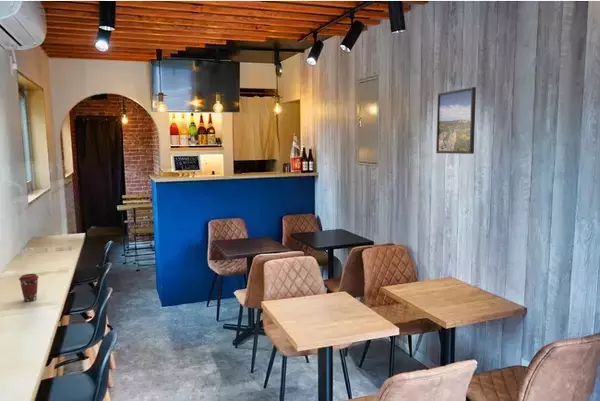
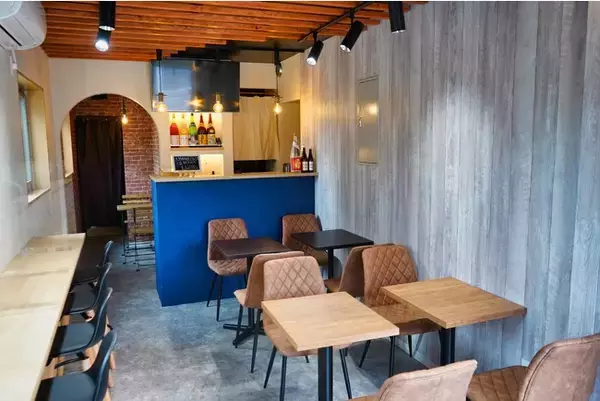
- coffee cup (29, 287)
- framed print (454, 122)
